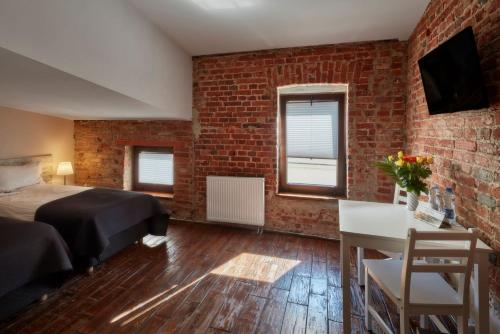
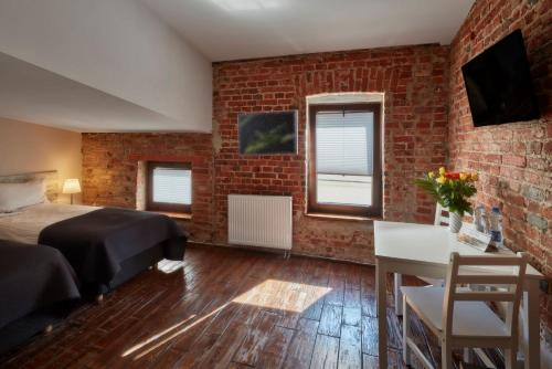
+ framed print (266, 134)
